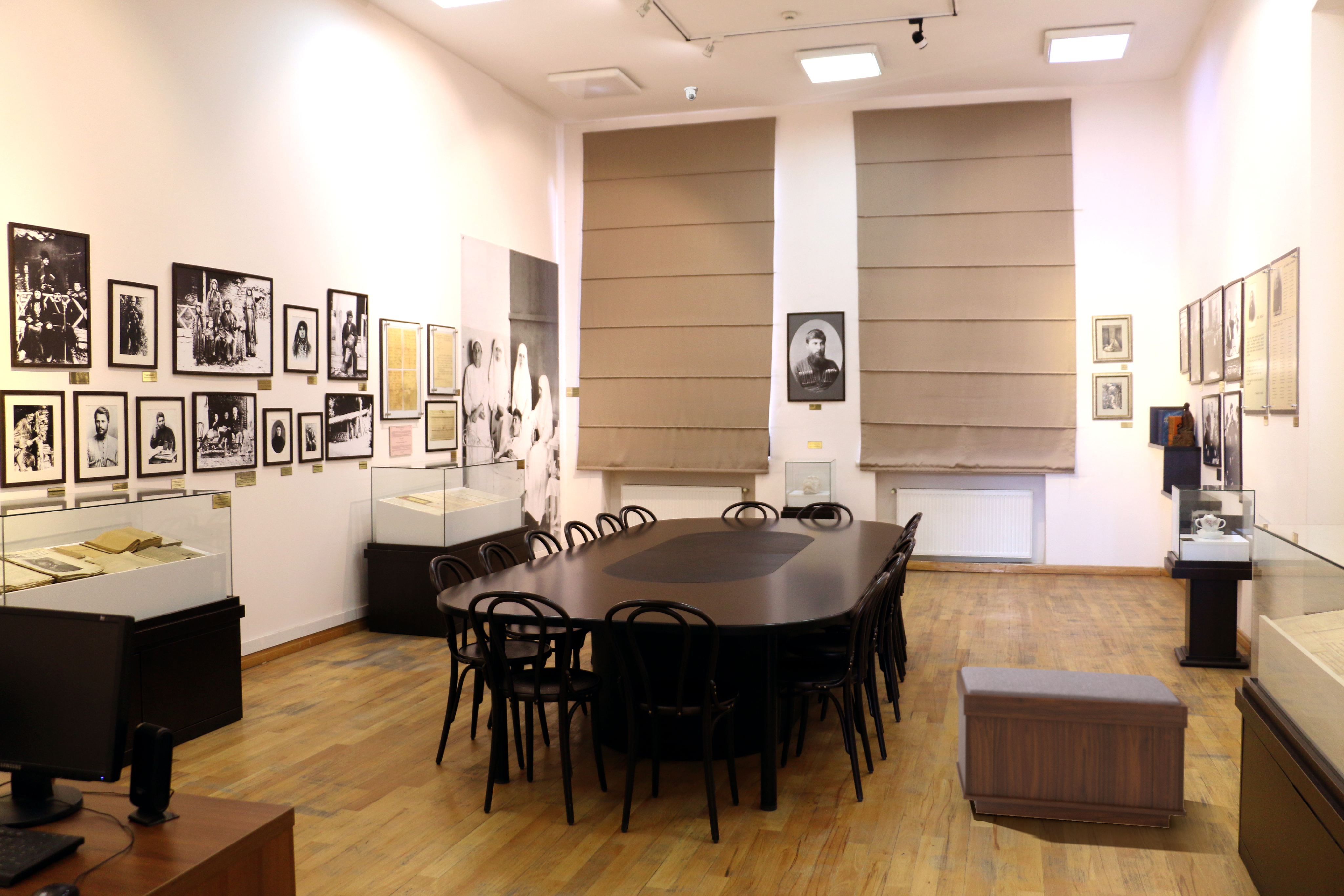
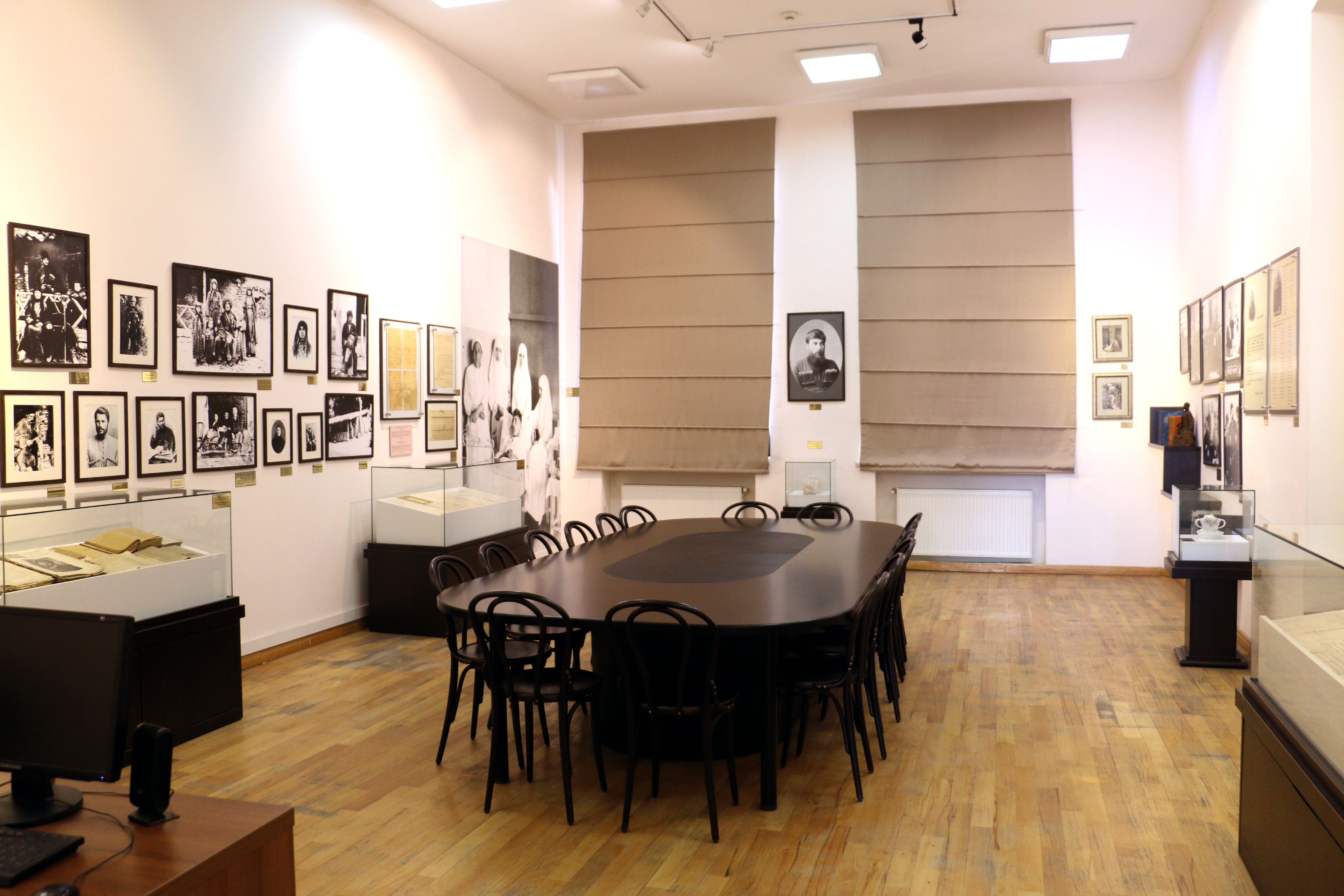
- security camera (691, 94)
- bench (1063, 741)
